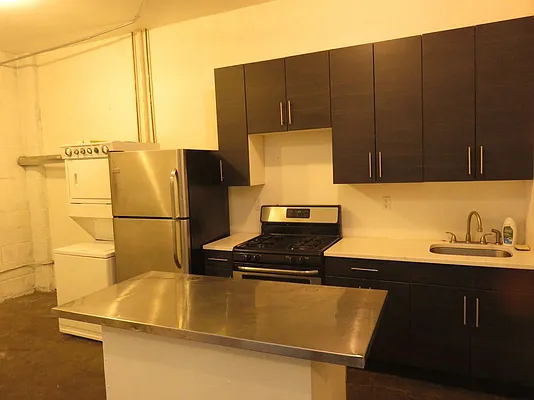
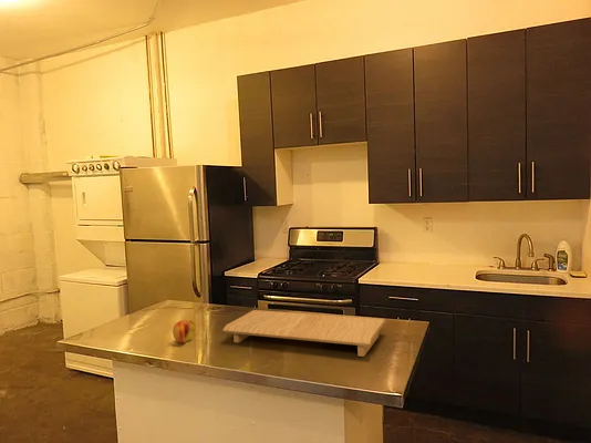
+ fruit (182, 331)
+ cutting board (305, 330)
